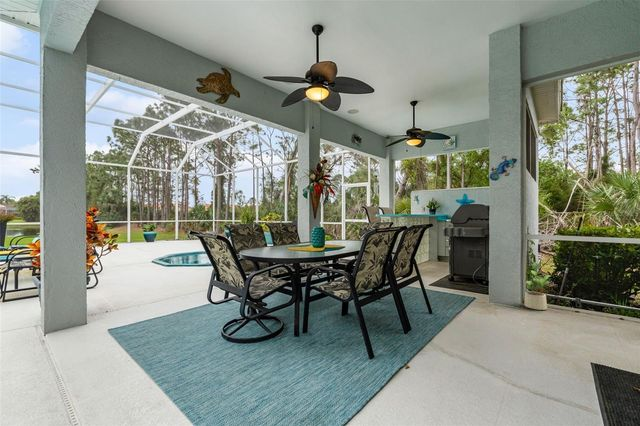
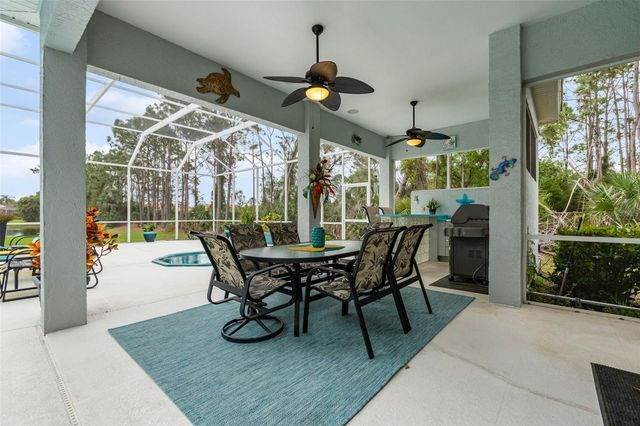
- potted plant (537, 284)
